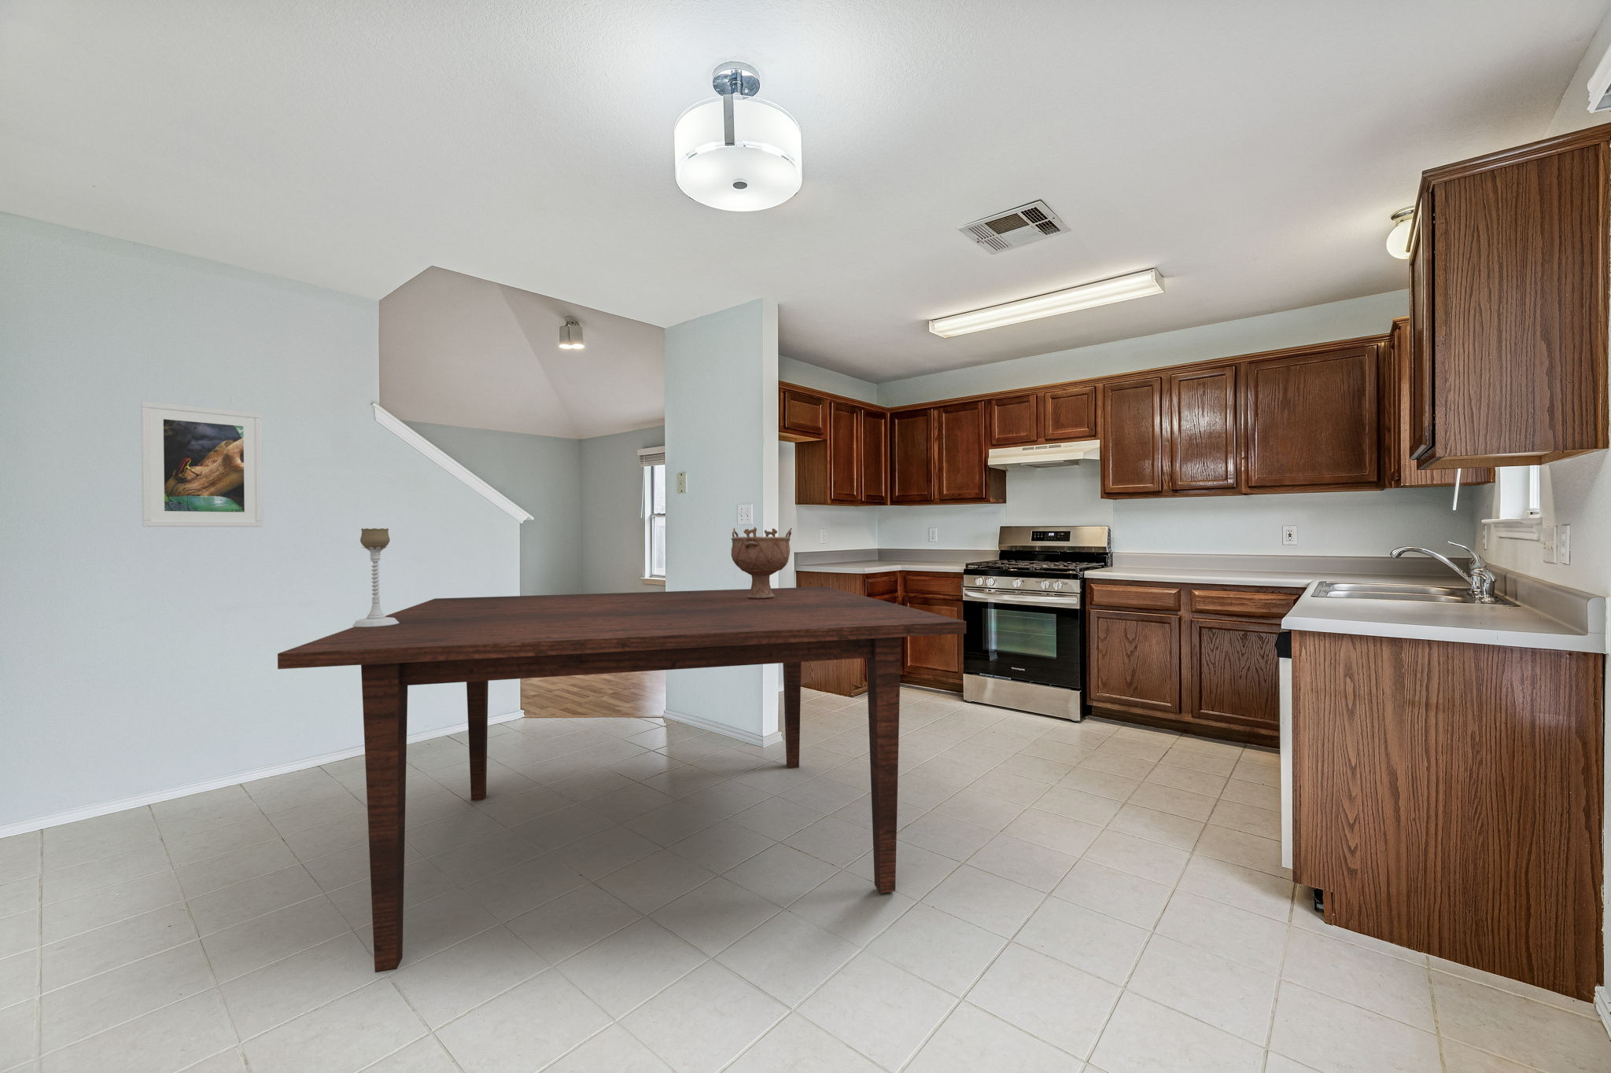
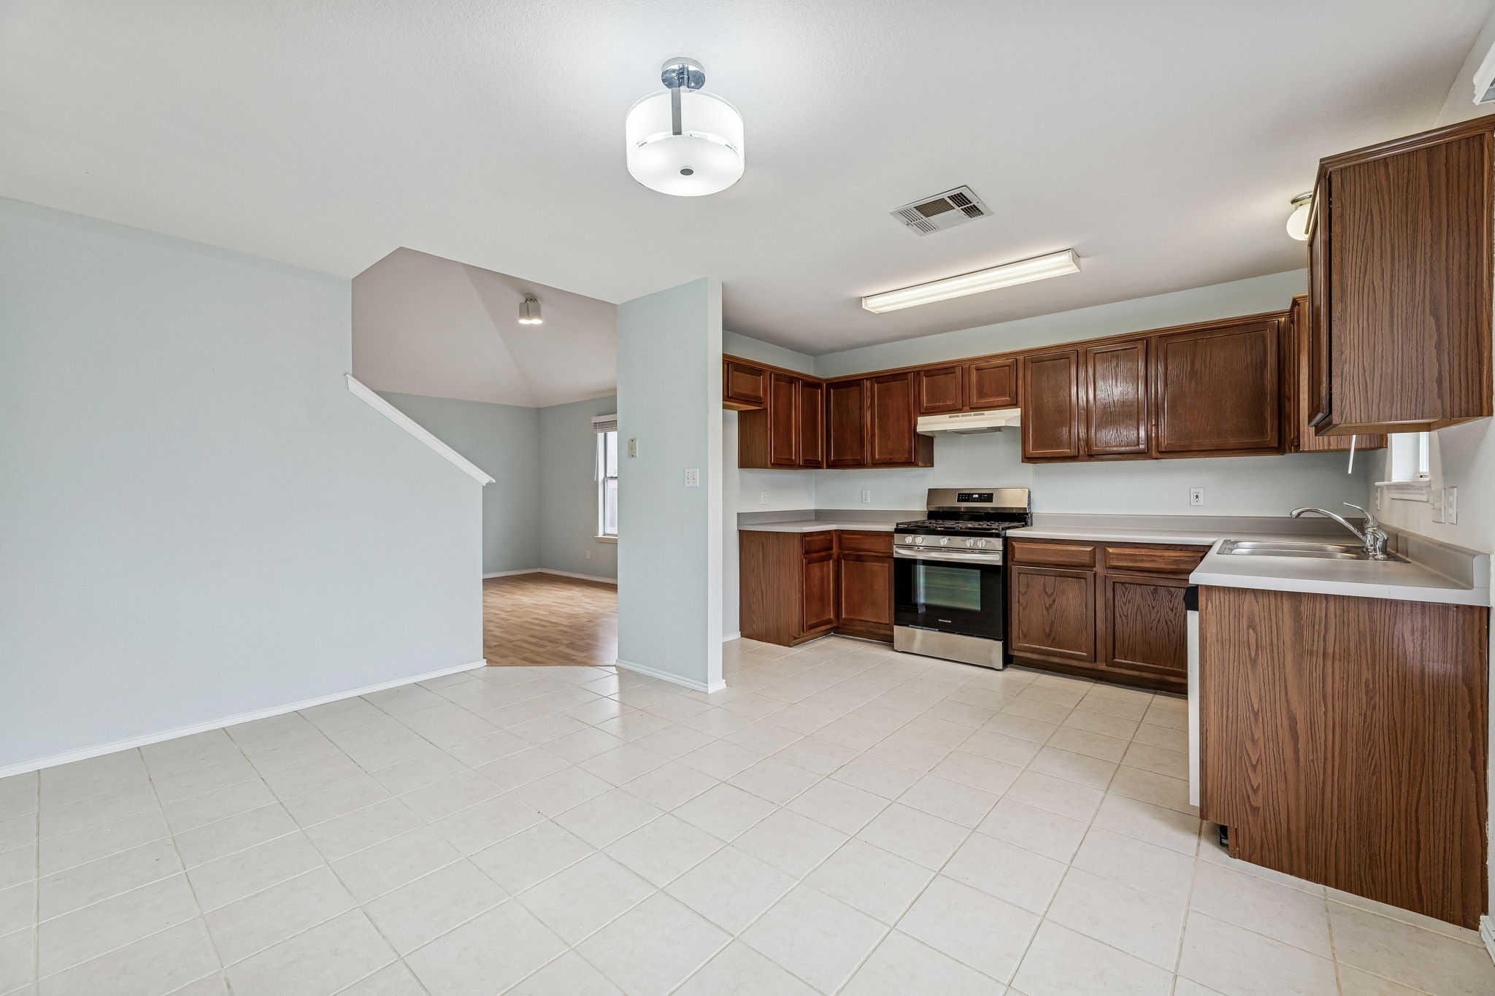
- decorative bowl (762, 562)
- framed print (205, 467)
- candle holder (375, 575)
- table (649, 671)
